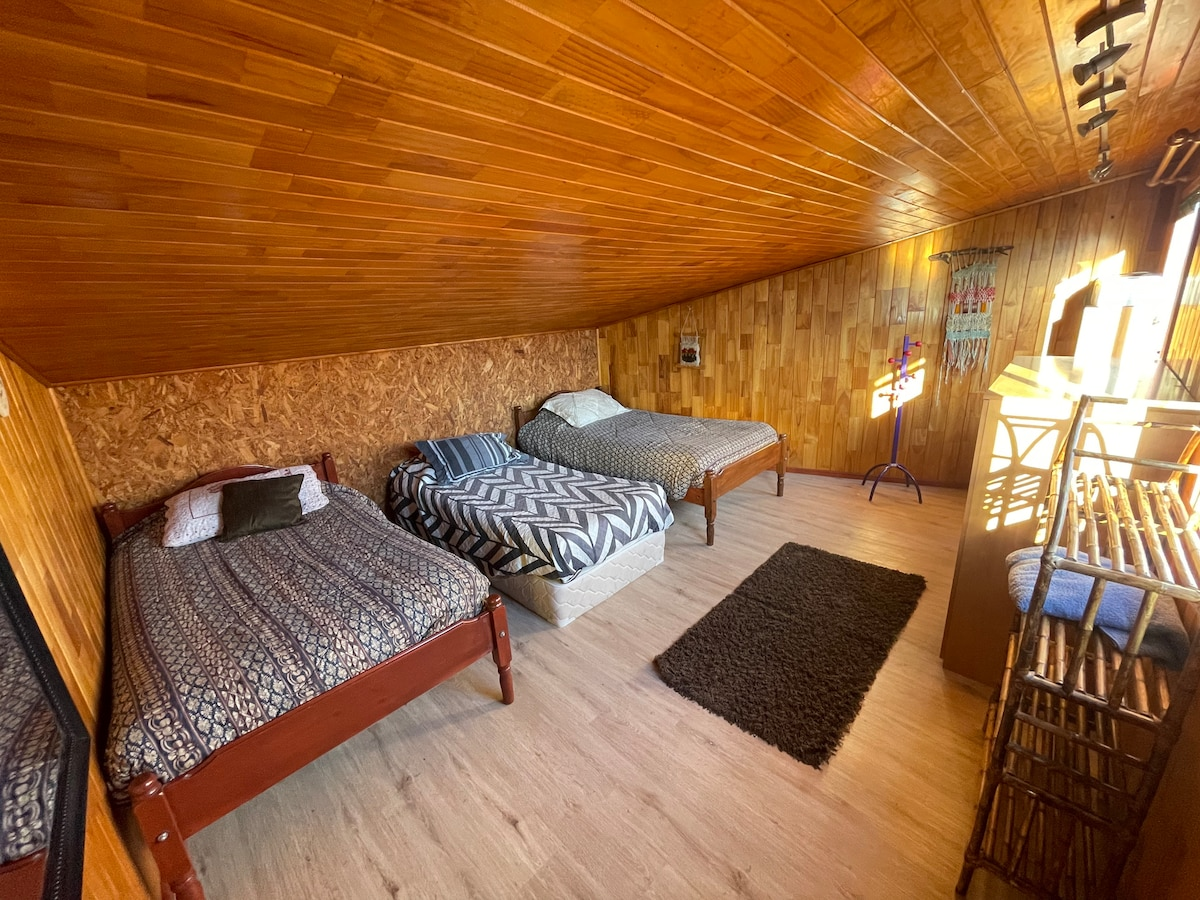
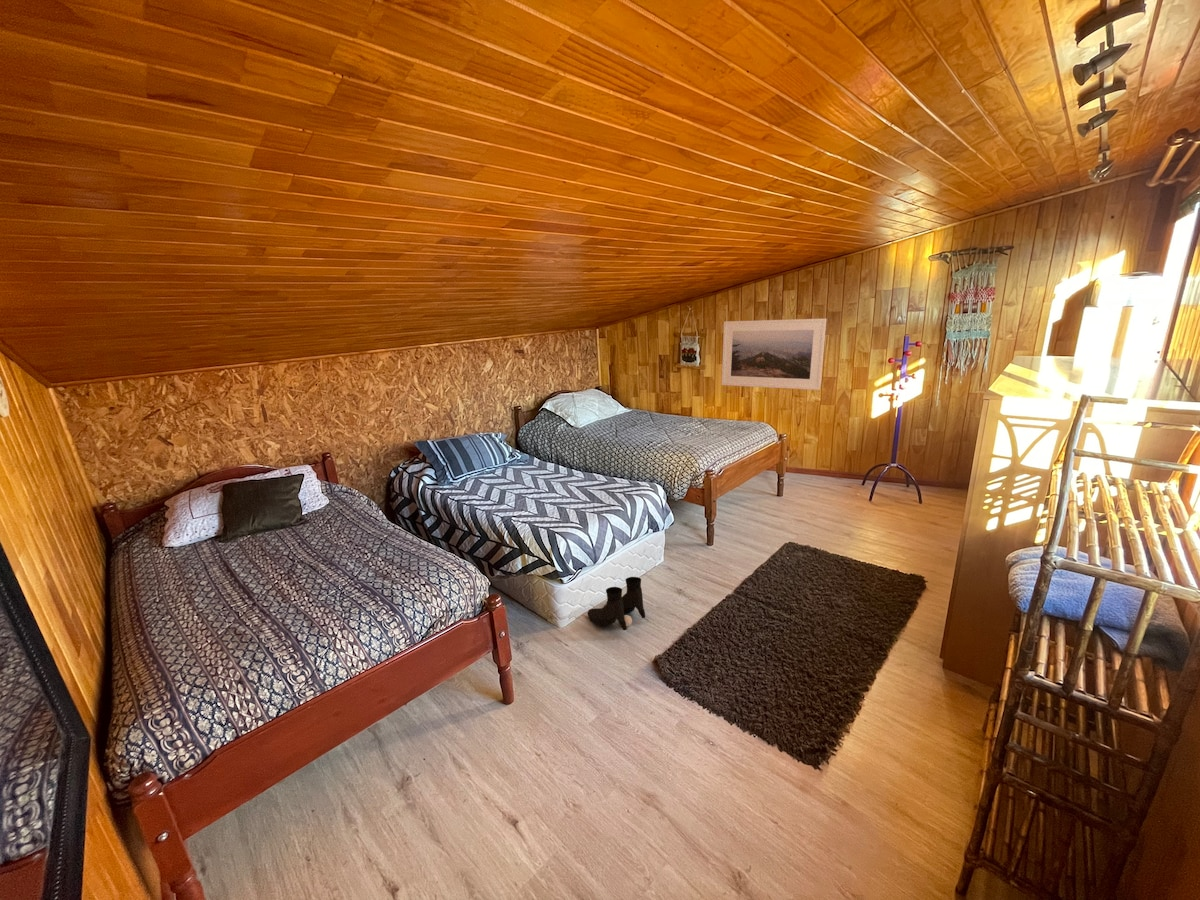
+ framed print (770, 354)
+ boots (615, 598)
